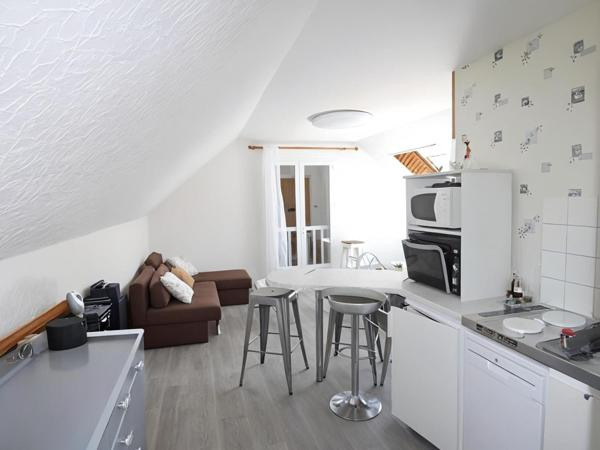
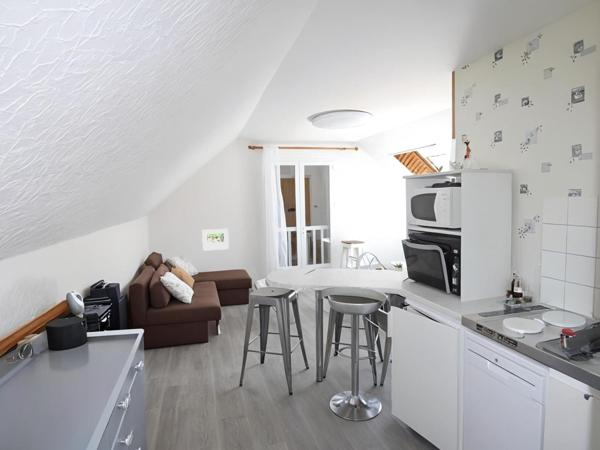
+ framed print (215, 239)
